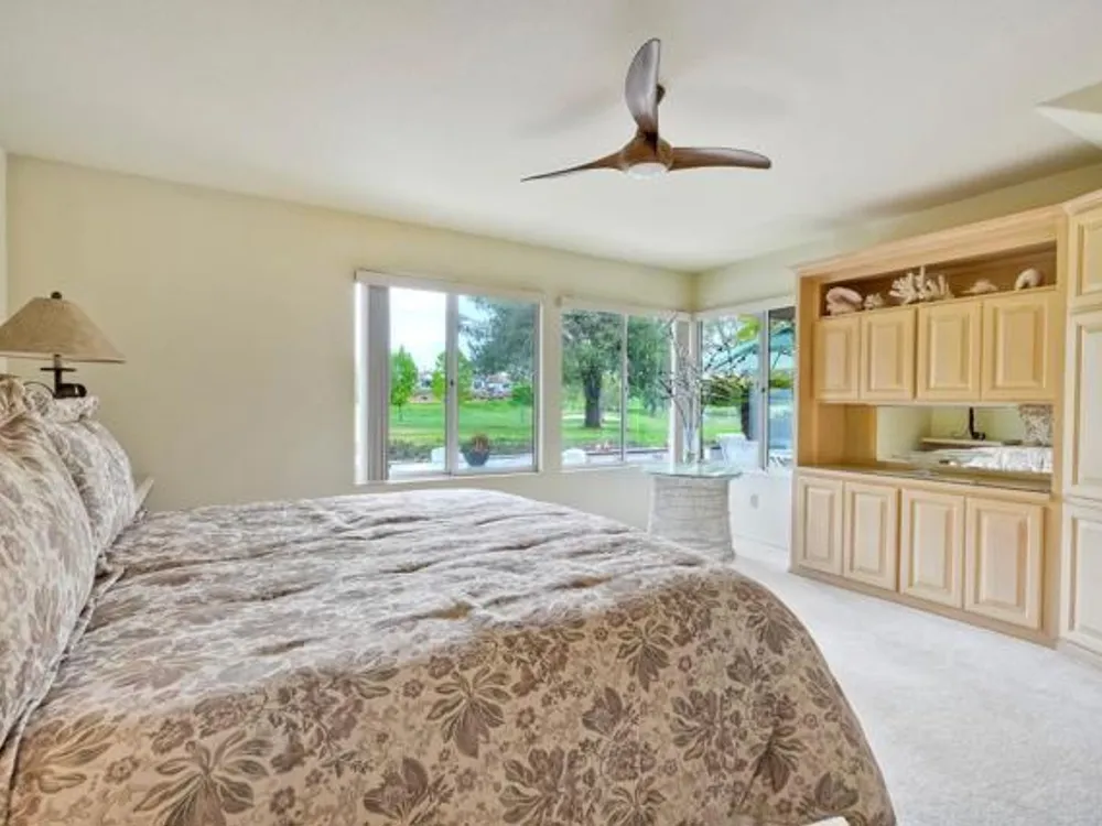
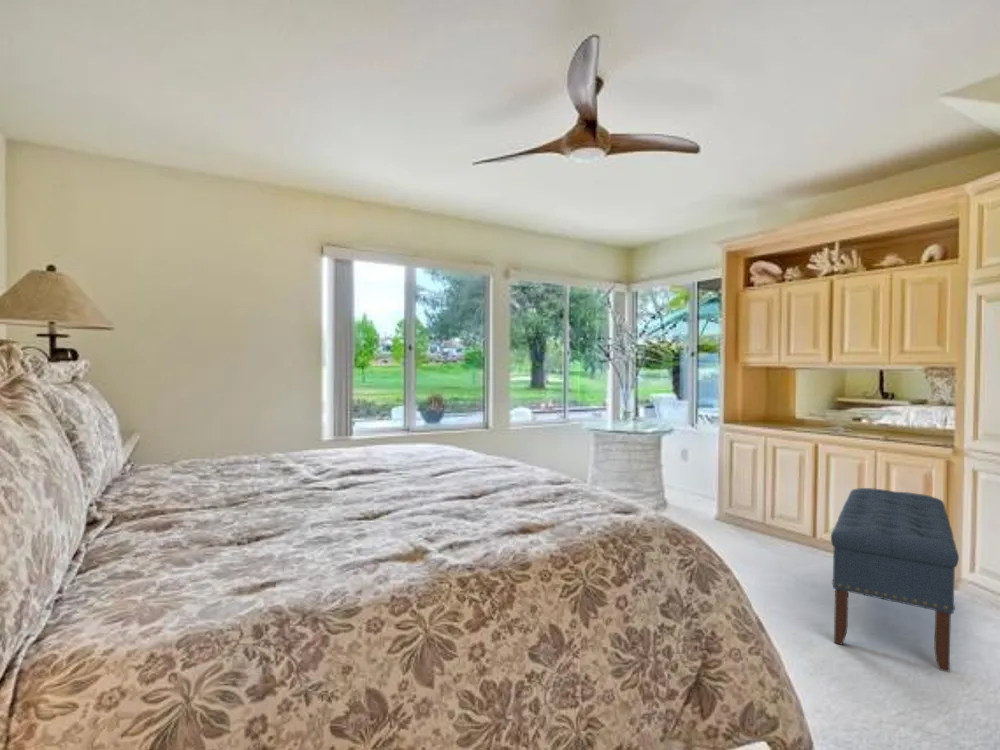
+ bench (892, 560)
